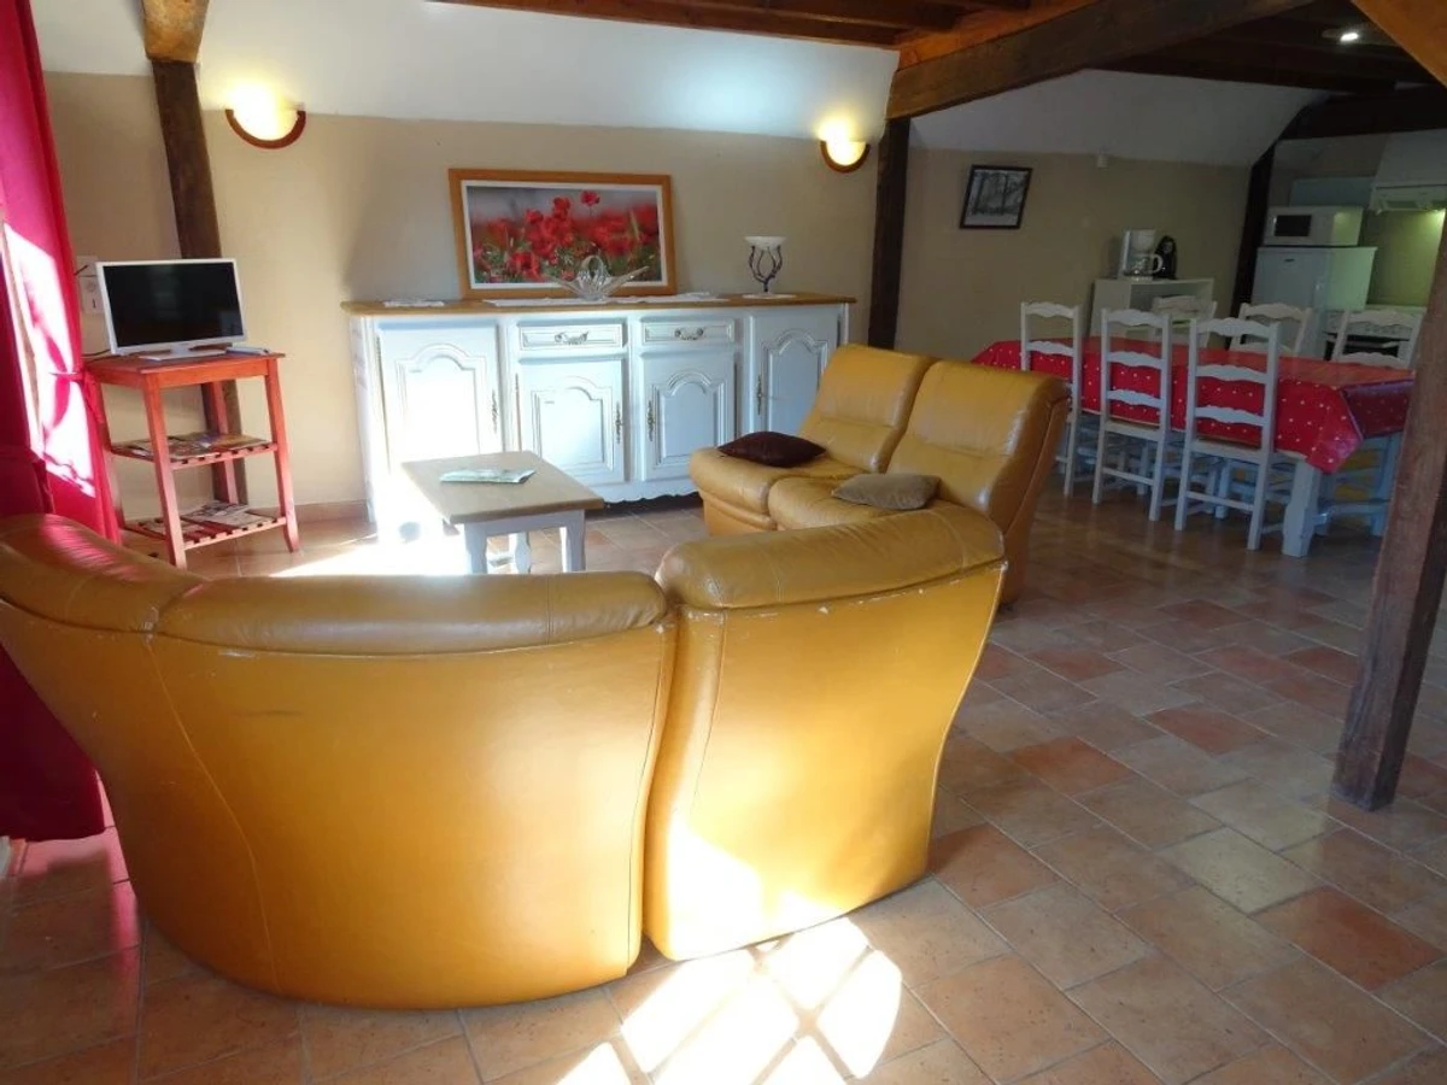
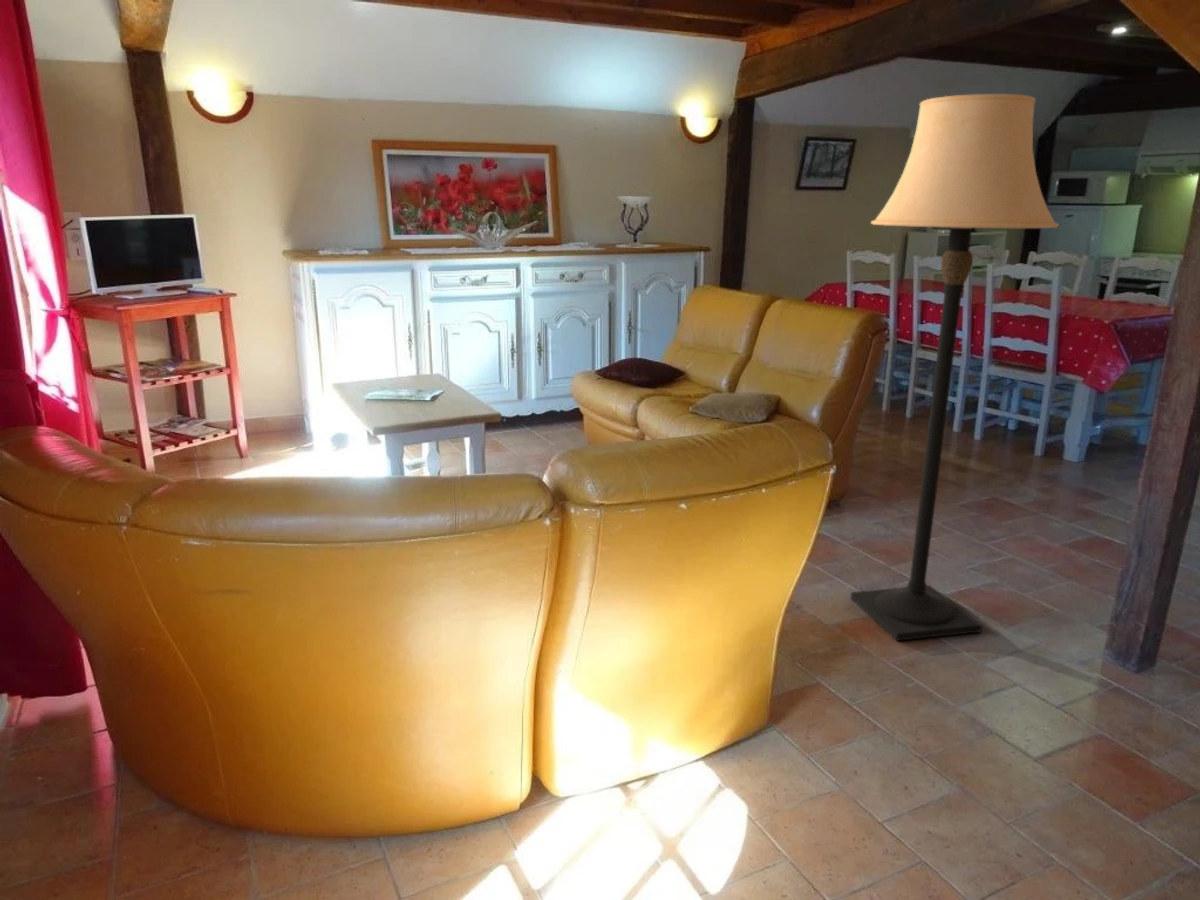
+ lamp (942, 379)
